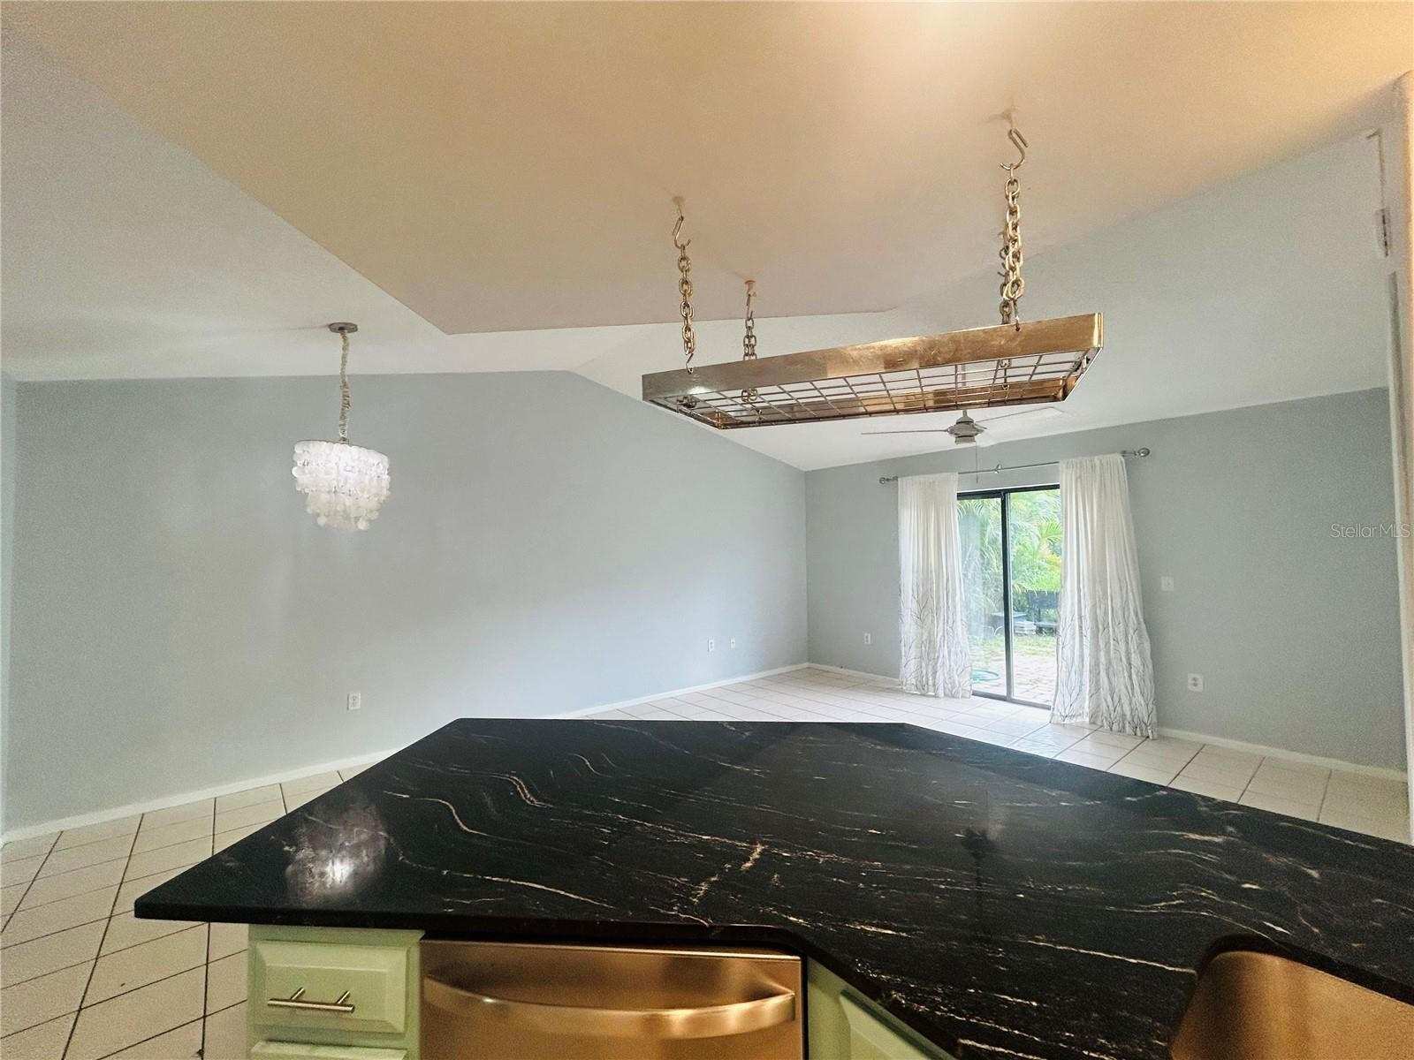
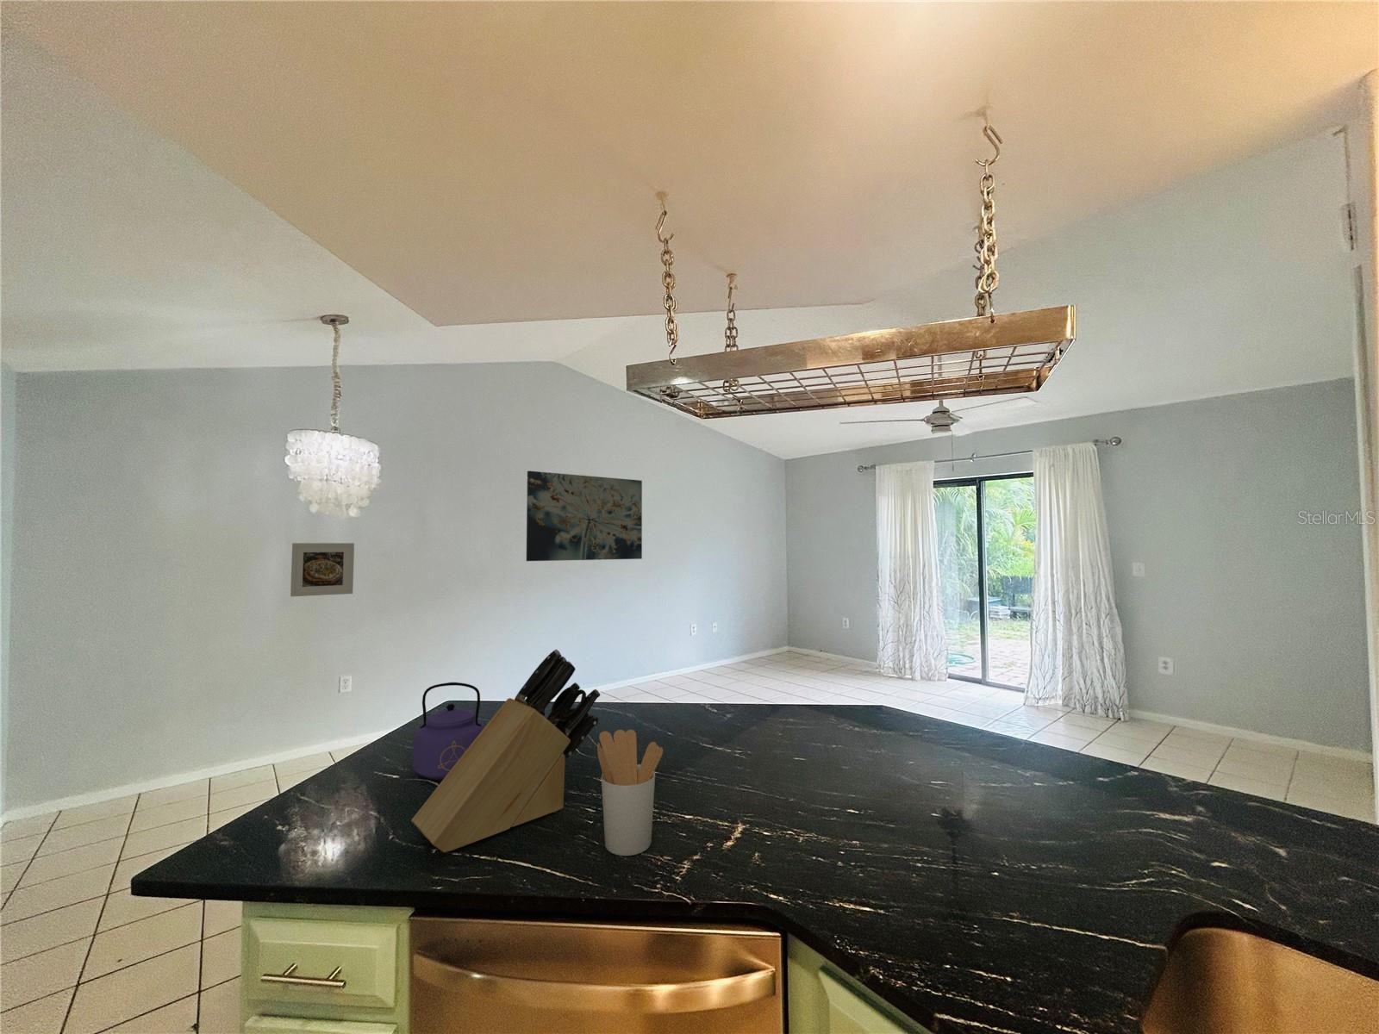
+ wall art (587, 518)
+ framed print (324, 569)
+ kettle (461, 726)
+ knife block (515, 736)
+ utensil holder (624, 786)
